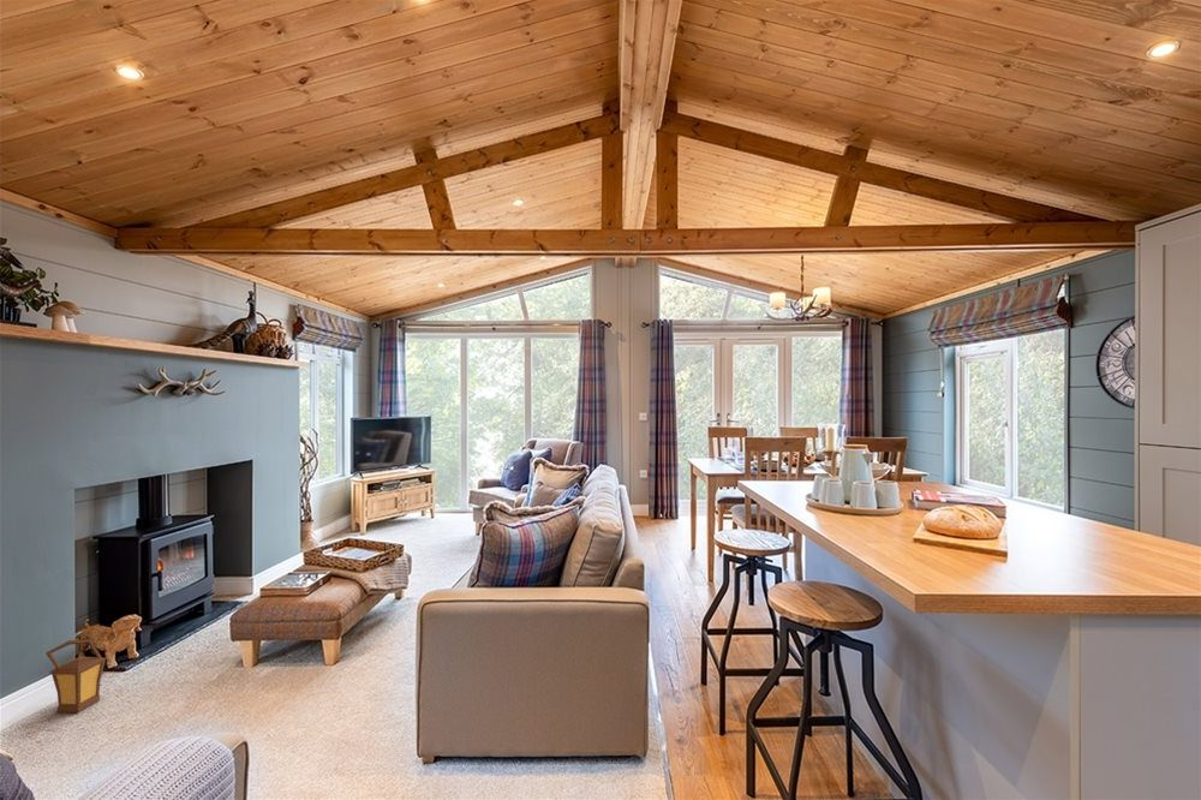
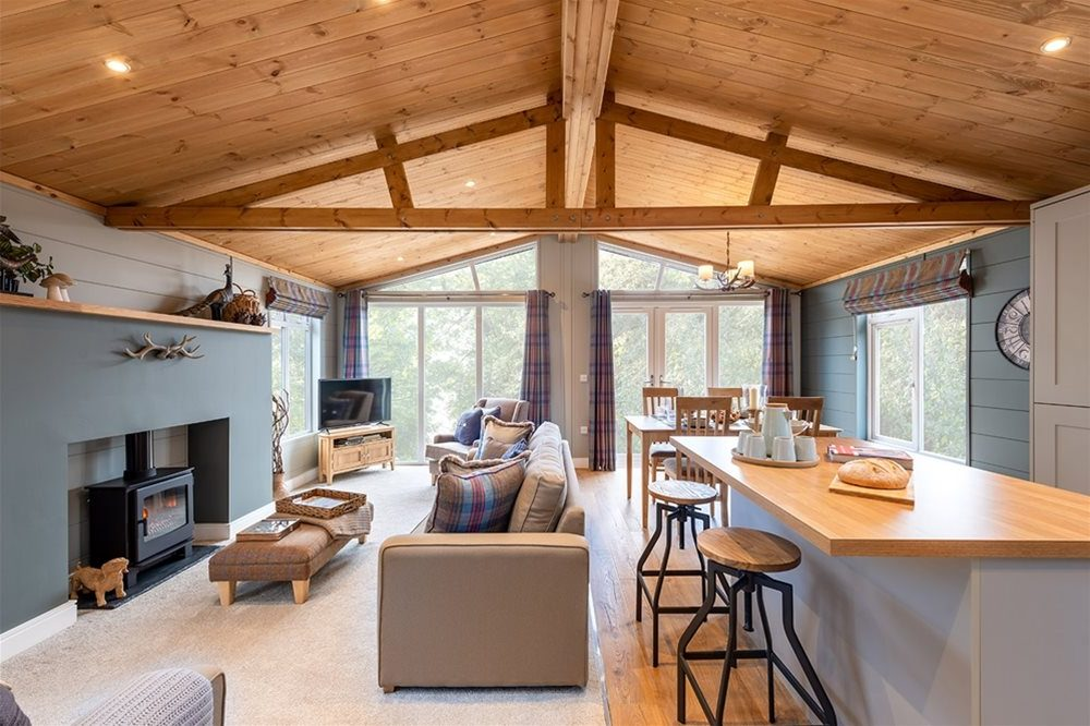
- lantern (77, 673)
